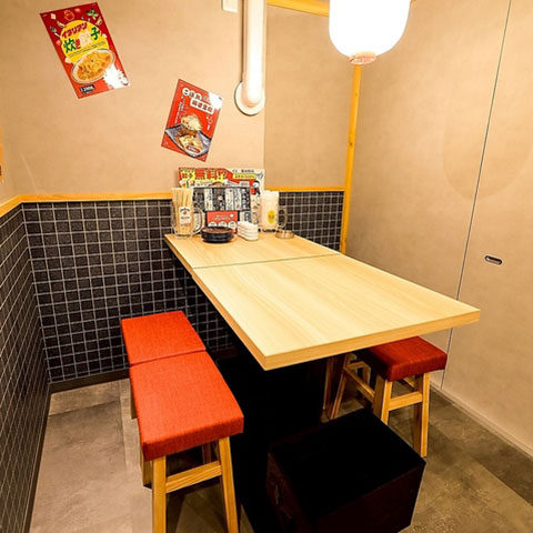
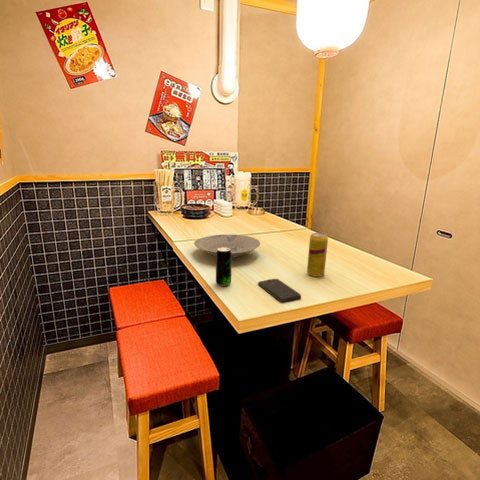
+ beverage can (317, 254)
+ bowl (227, 247)
+ beverage can (223, 266)
+ smartphone (278, 288)
